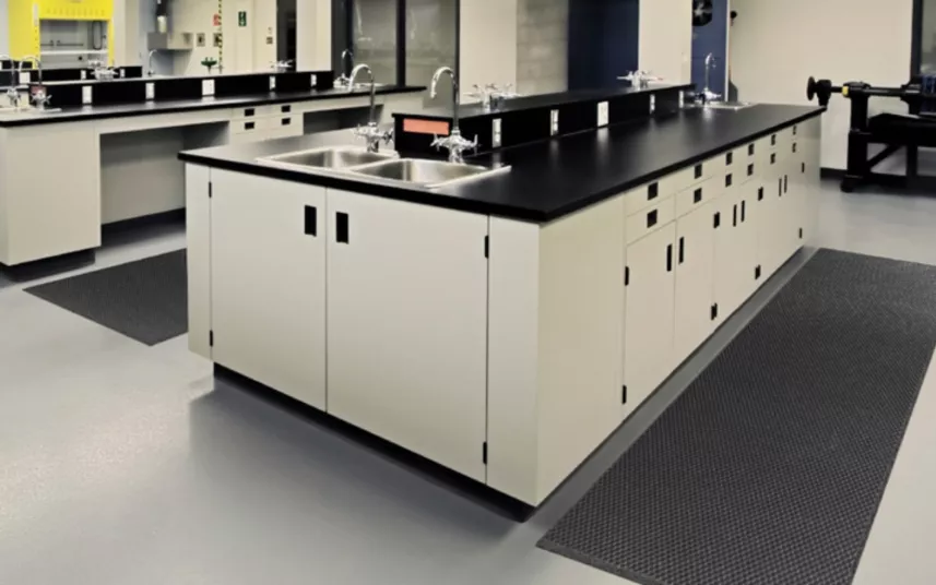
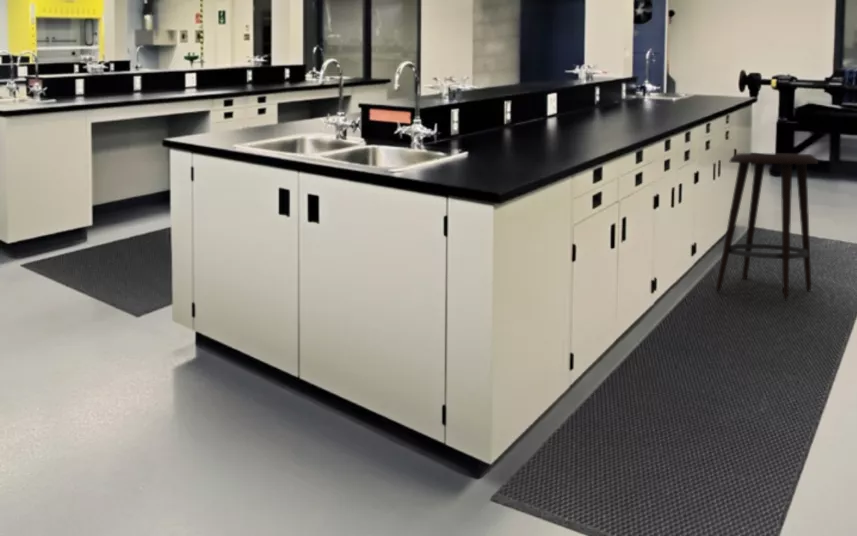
+ stool (755, 223)
